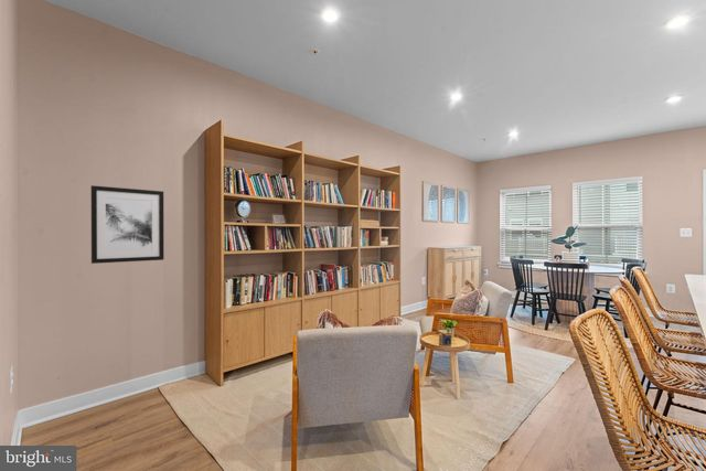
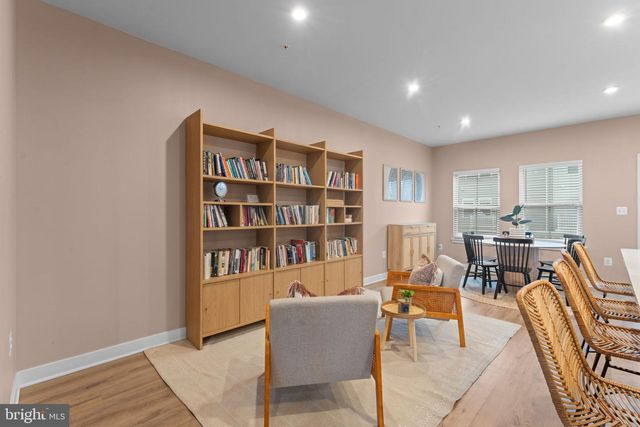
- wall art (129, 225)
